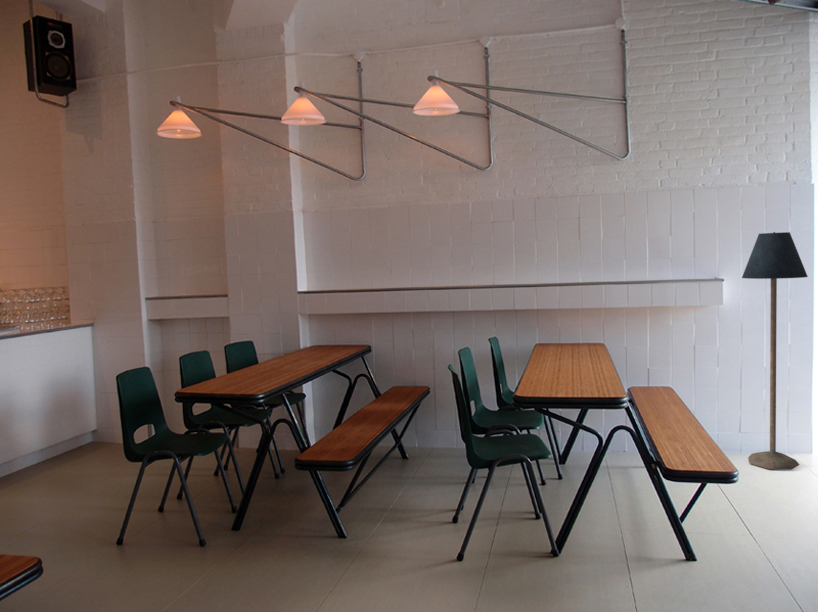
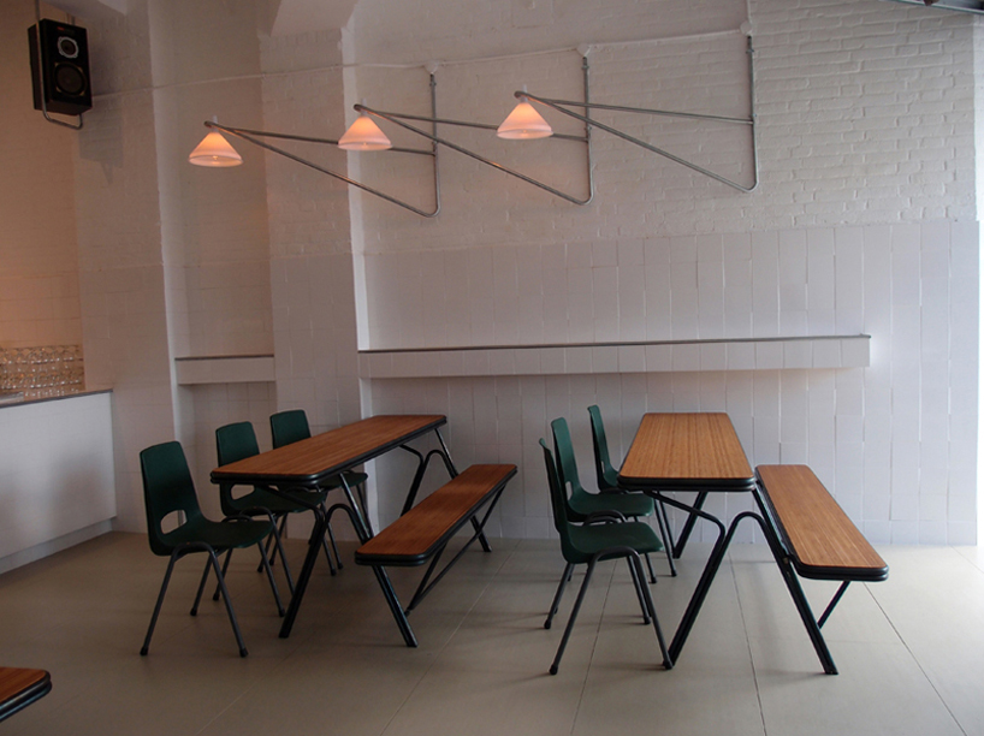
- floor lamp (773, 349)
